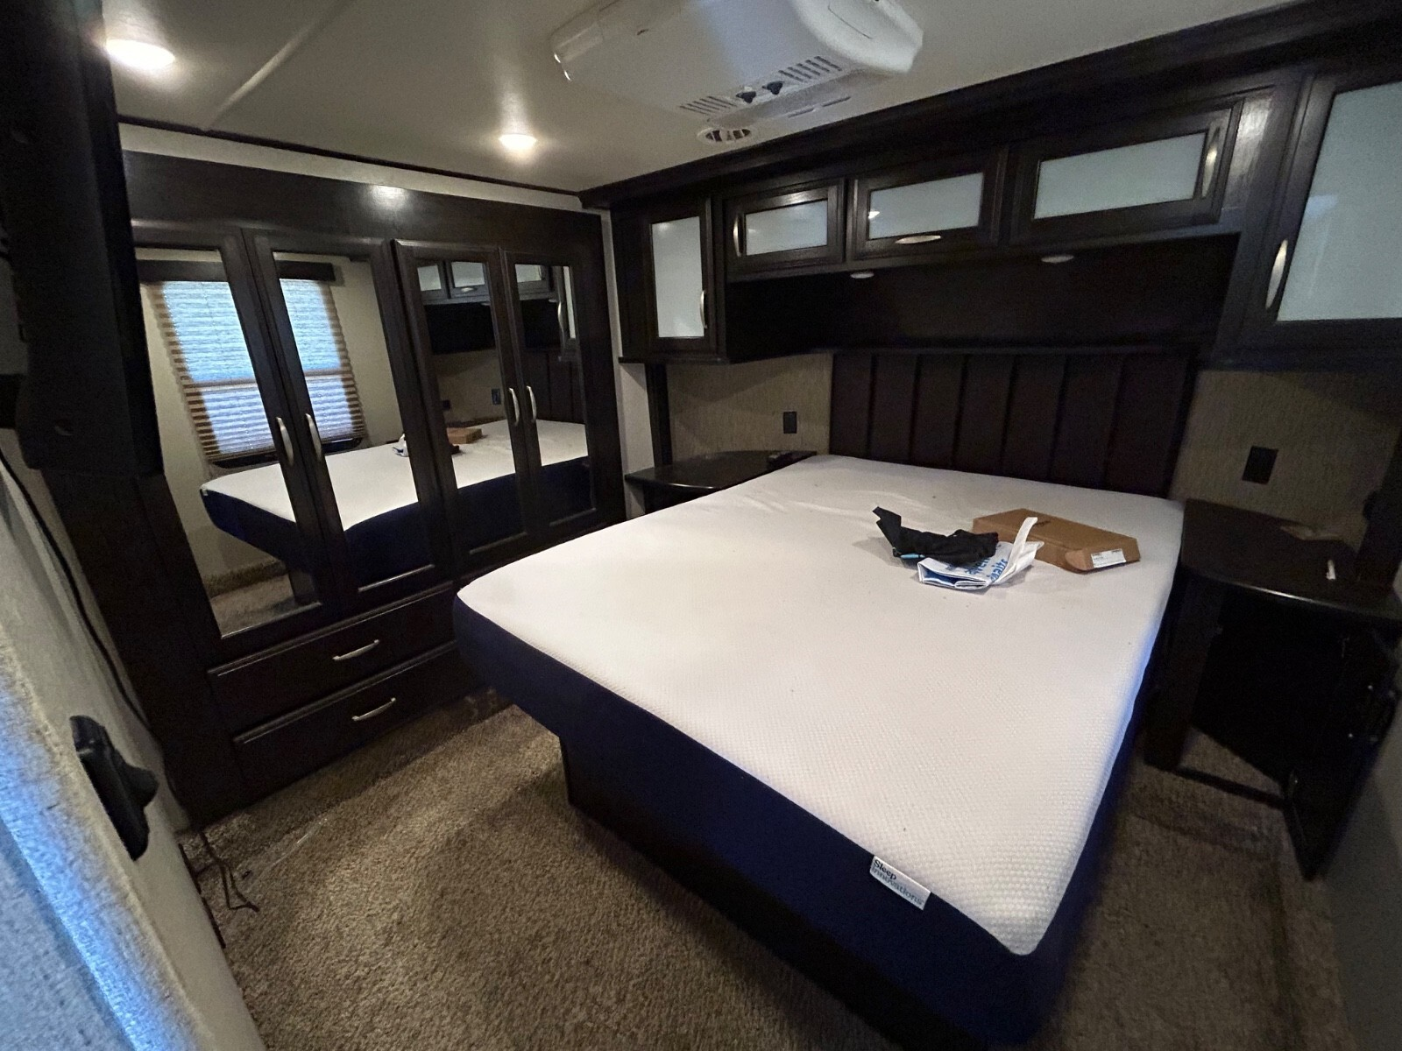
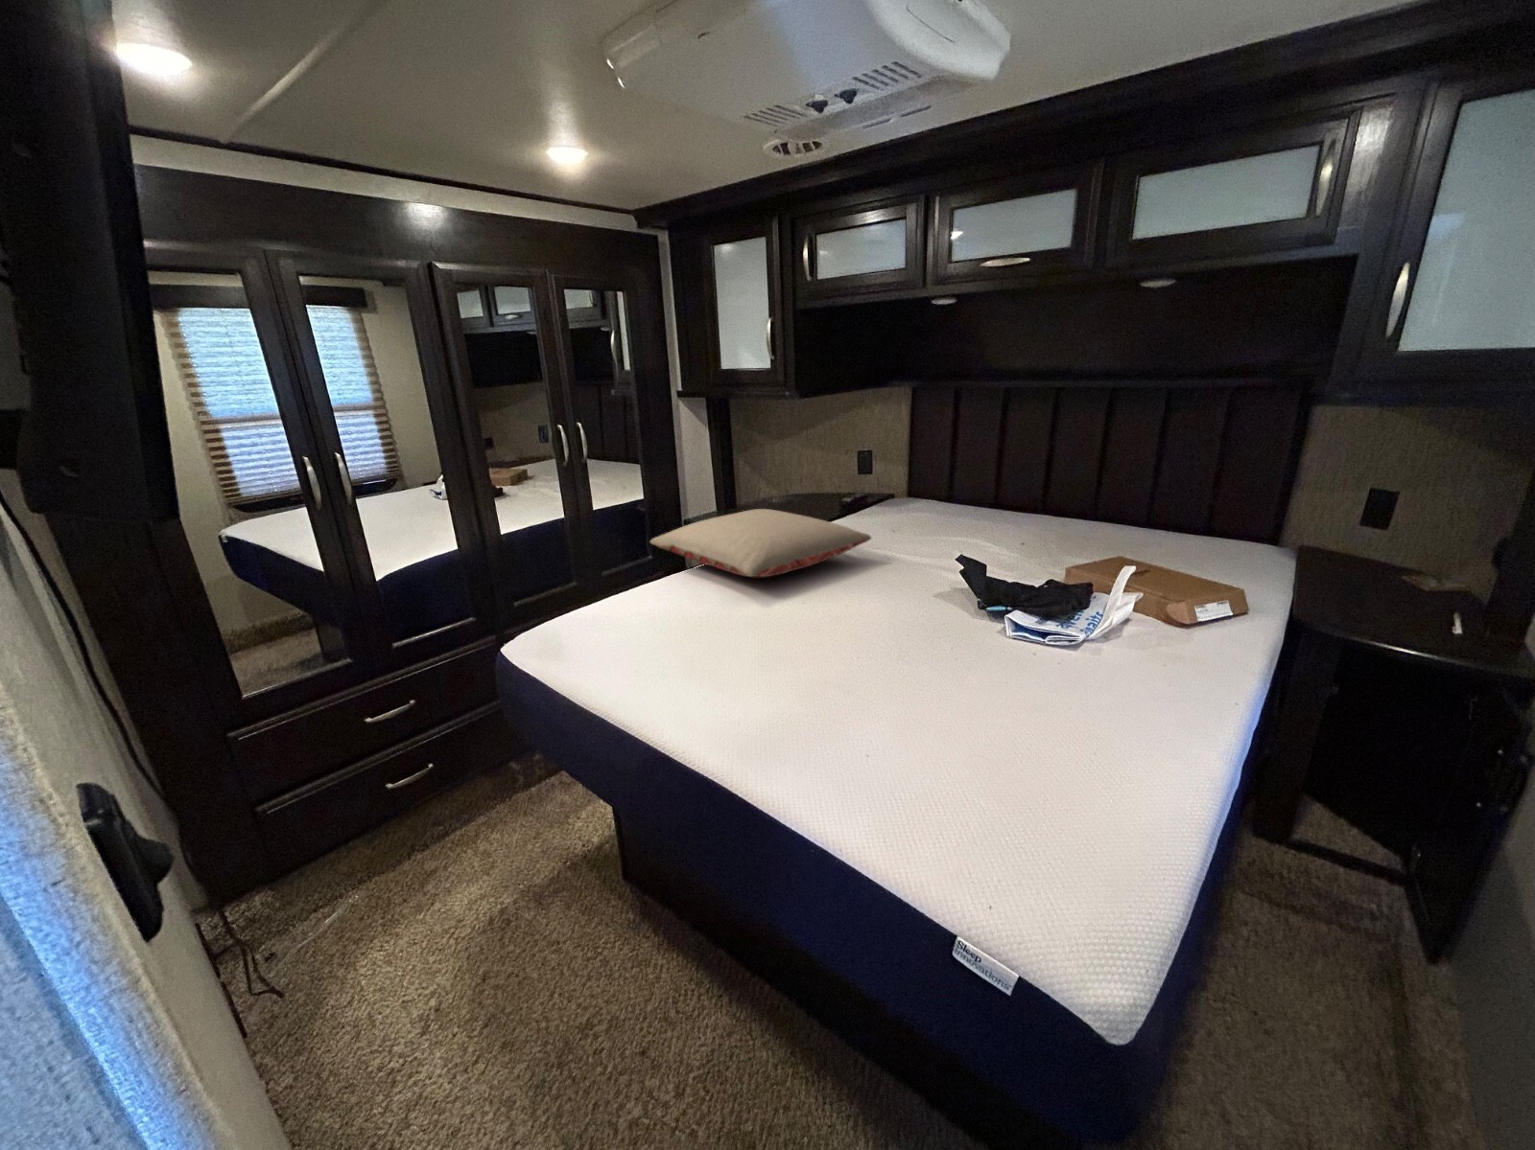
+ pillow (759, 540)
